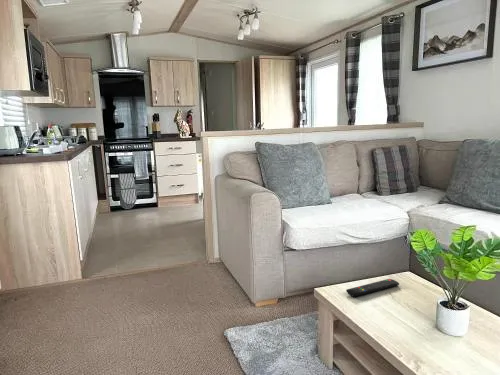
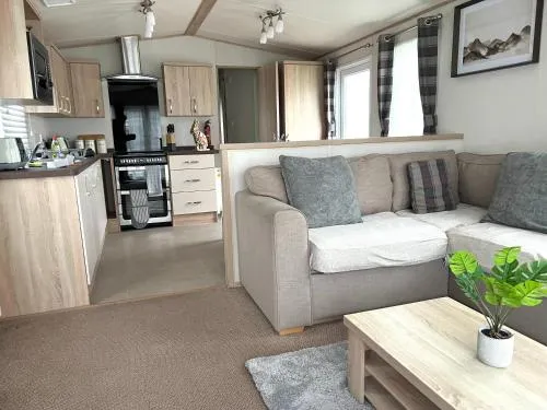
- remote control (373, 287)
